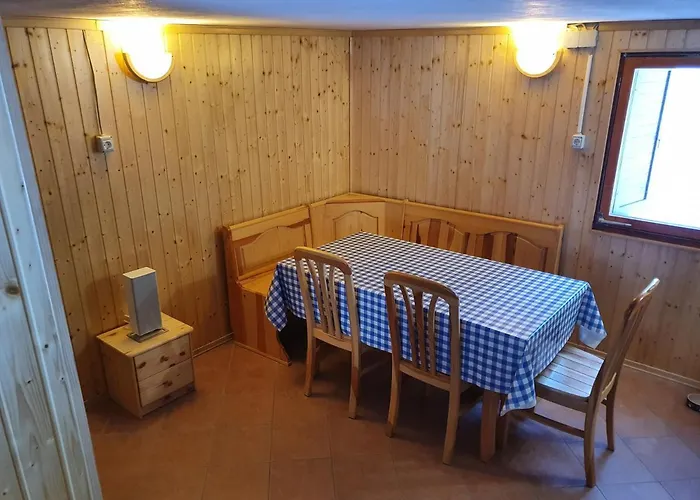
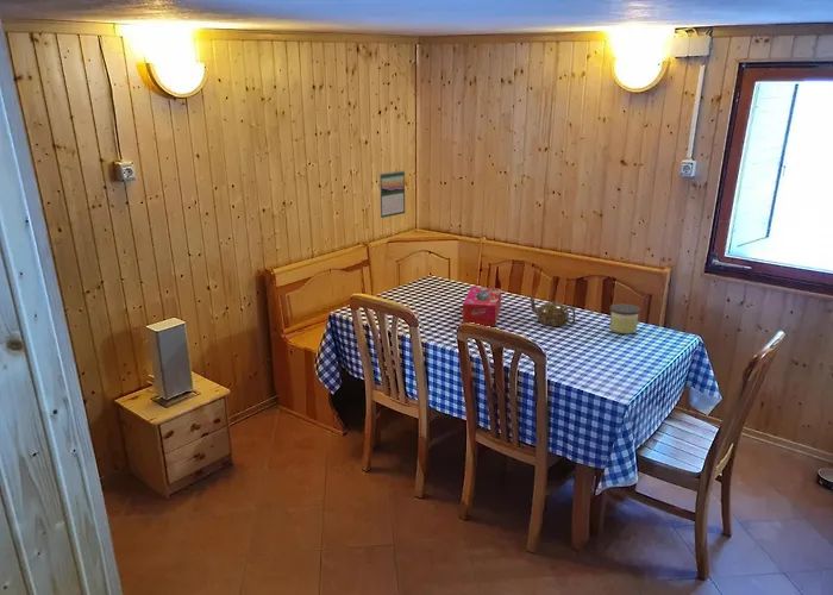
+ tissue box (482, 305)
+ candle (624, 319)
+ calendar (392, 193)
+ teapot (551, 309)
